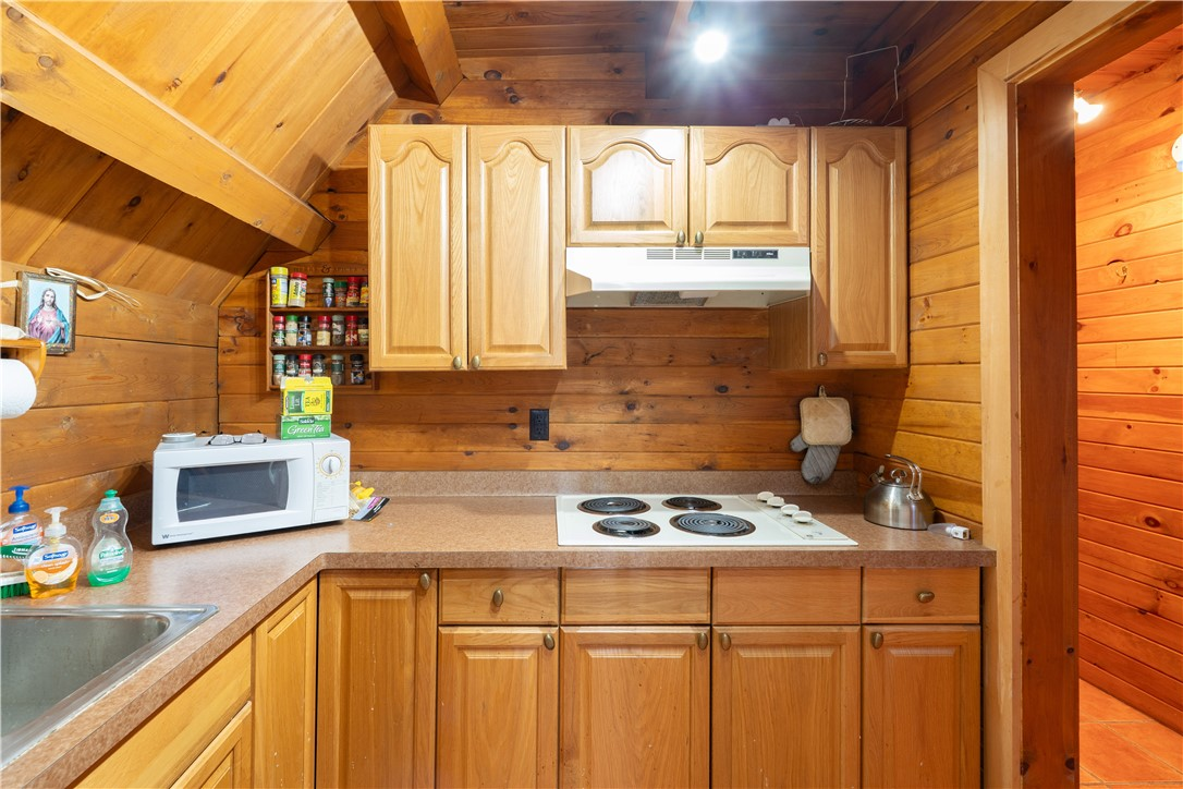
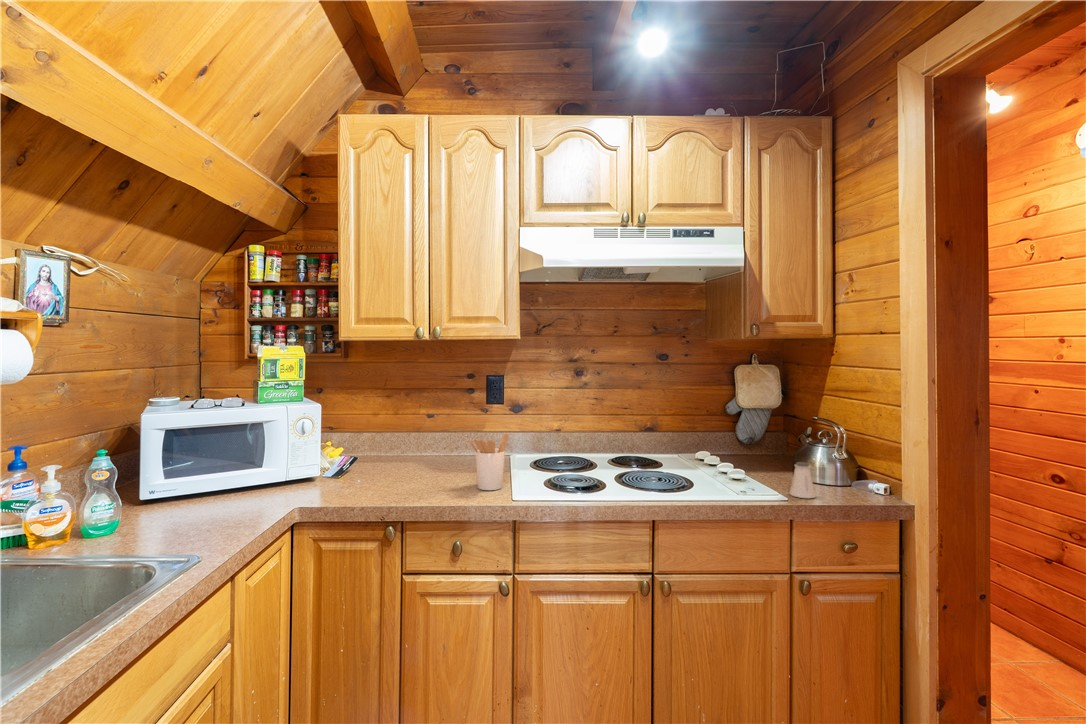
+ saltshaker (802, 479)
+ utensil holder (488, 461)
